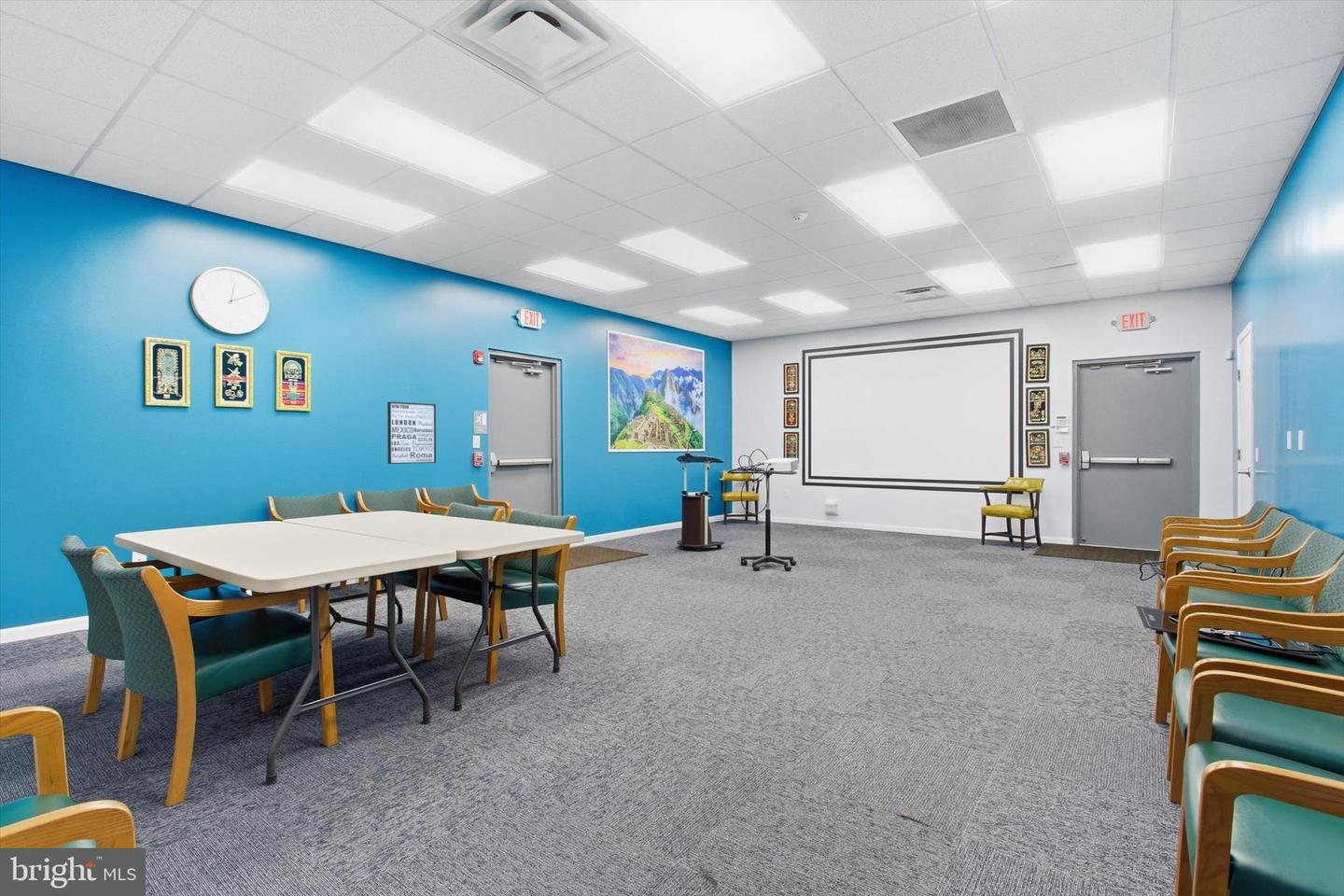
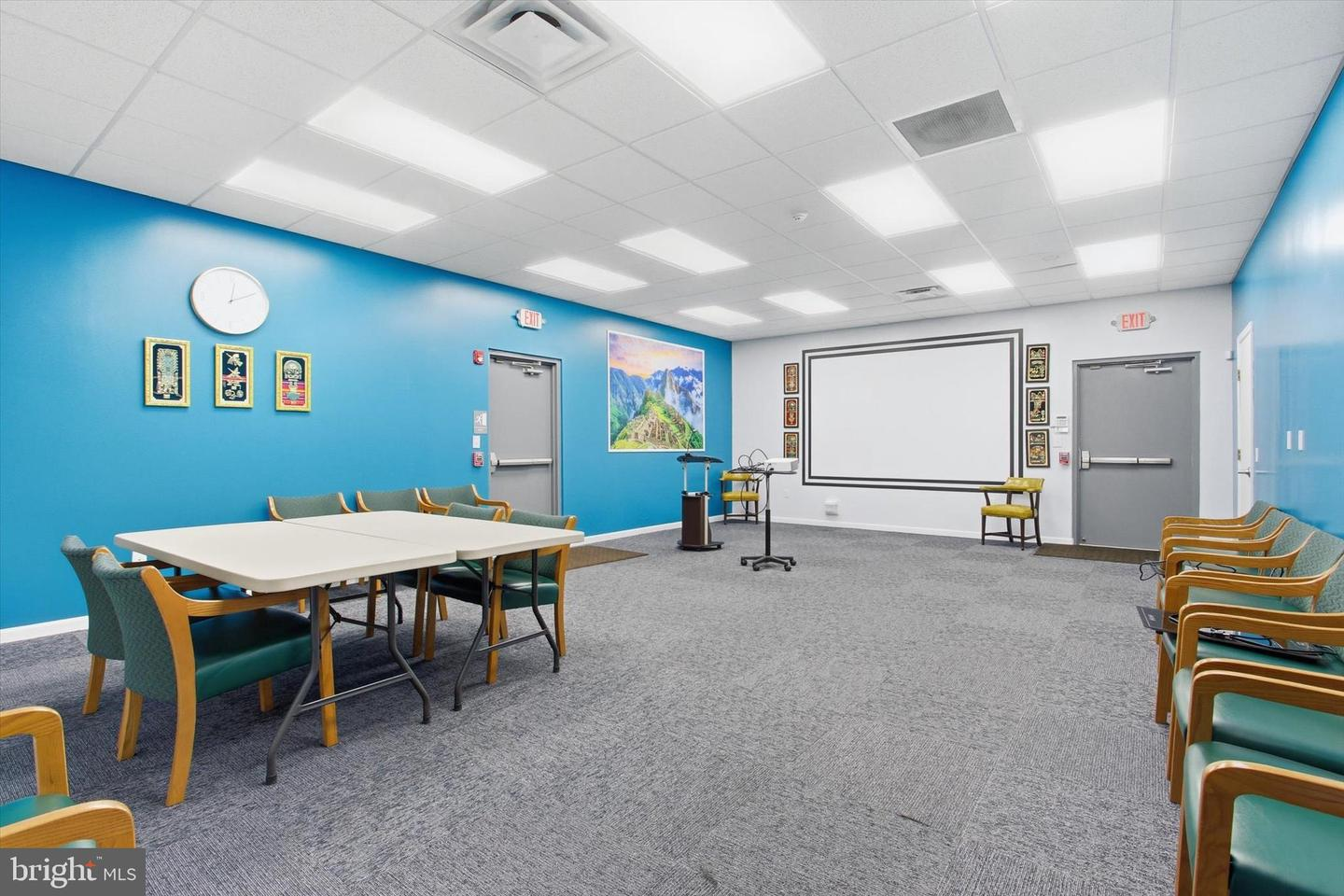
- wall art (412, 433)
